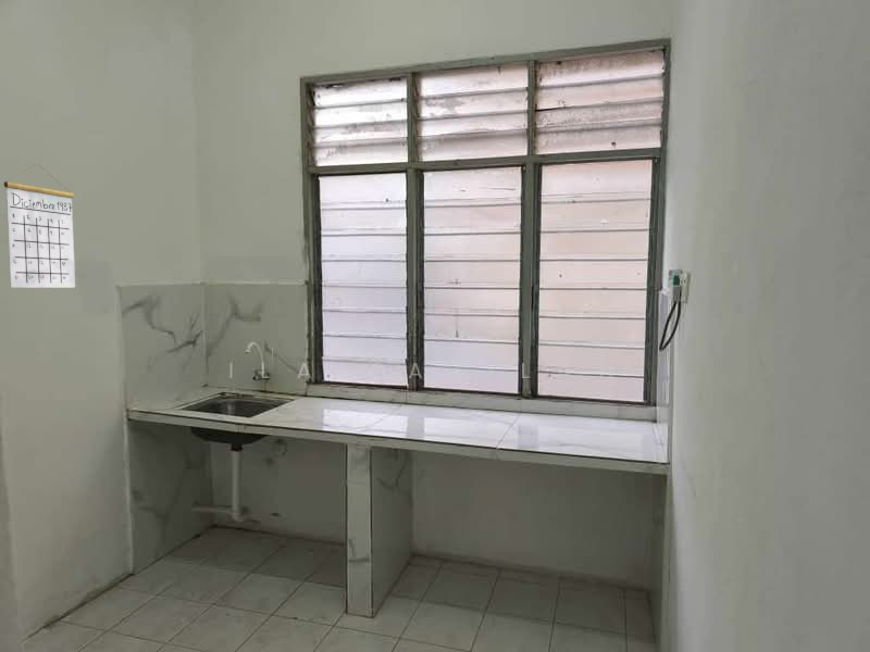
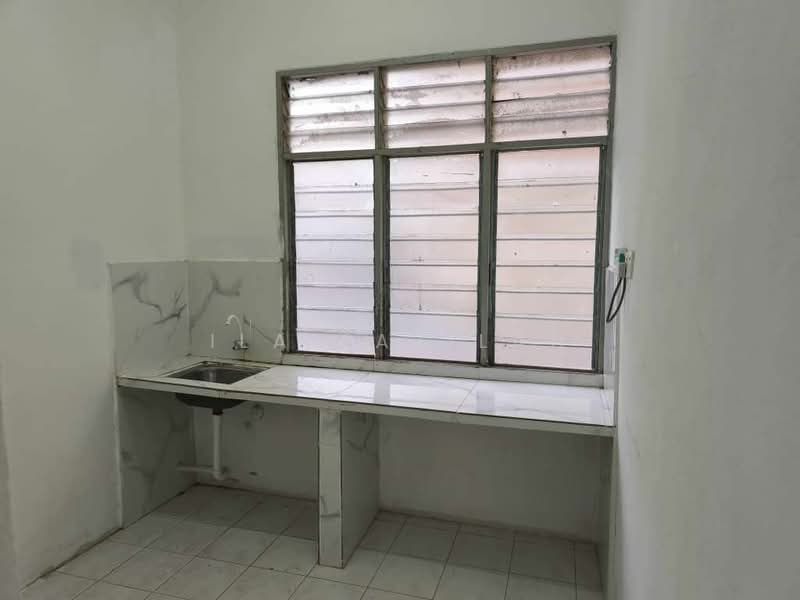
- calendar (41, 225)
